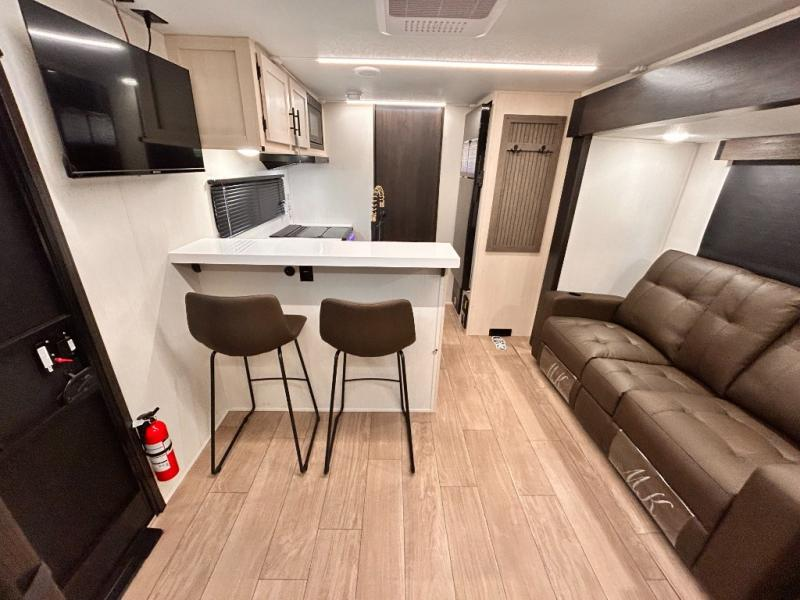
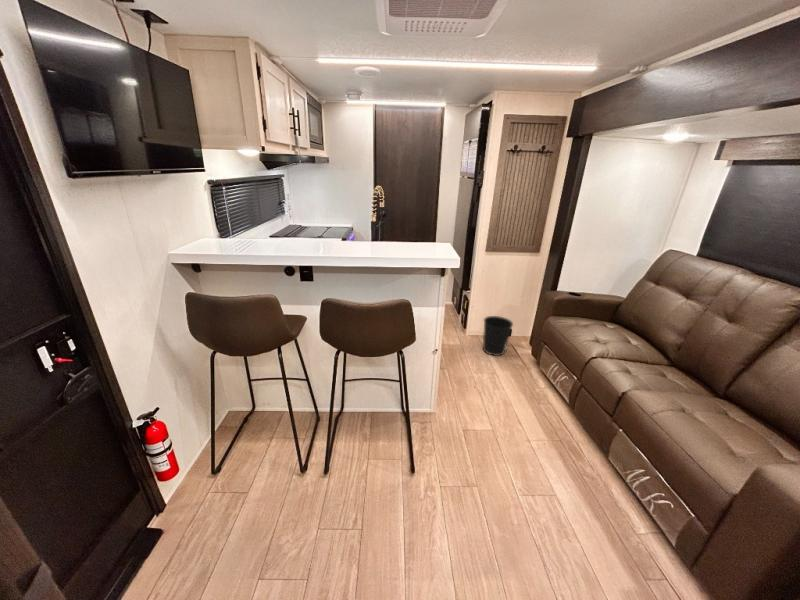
+ wastebasket (495, 336)
